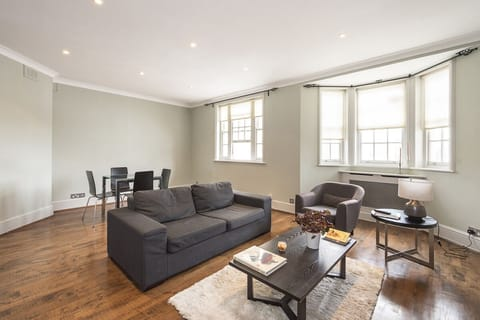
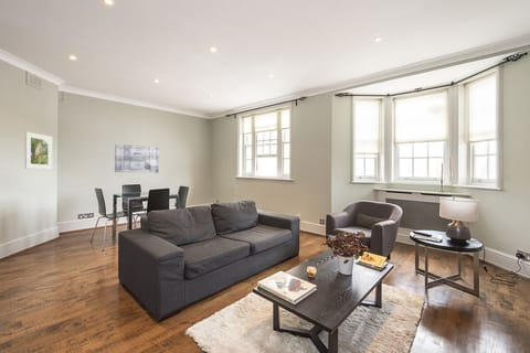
+ wall art (137, 159)
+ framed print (39, 151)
